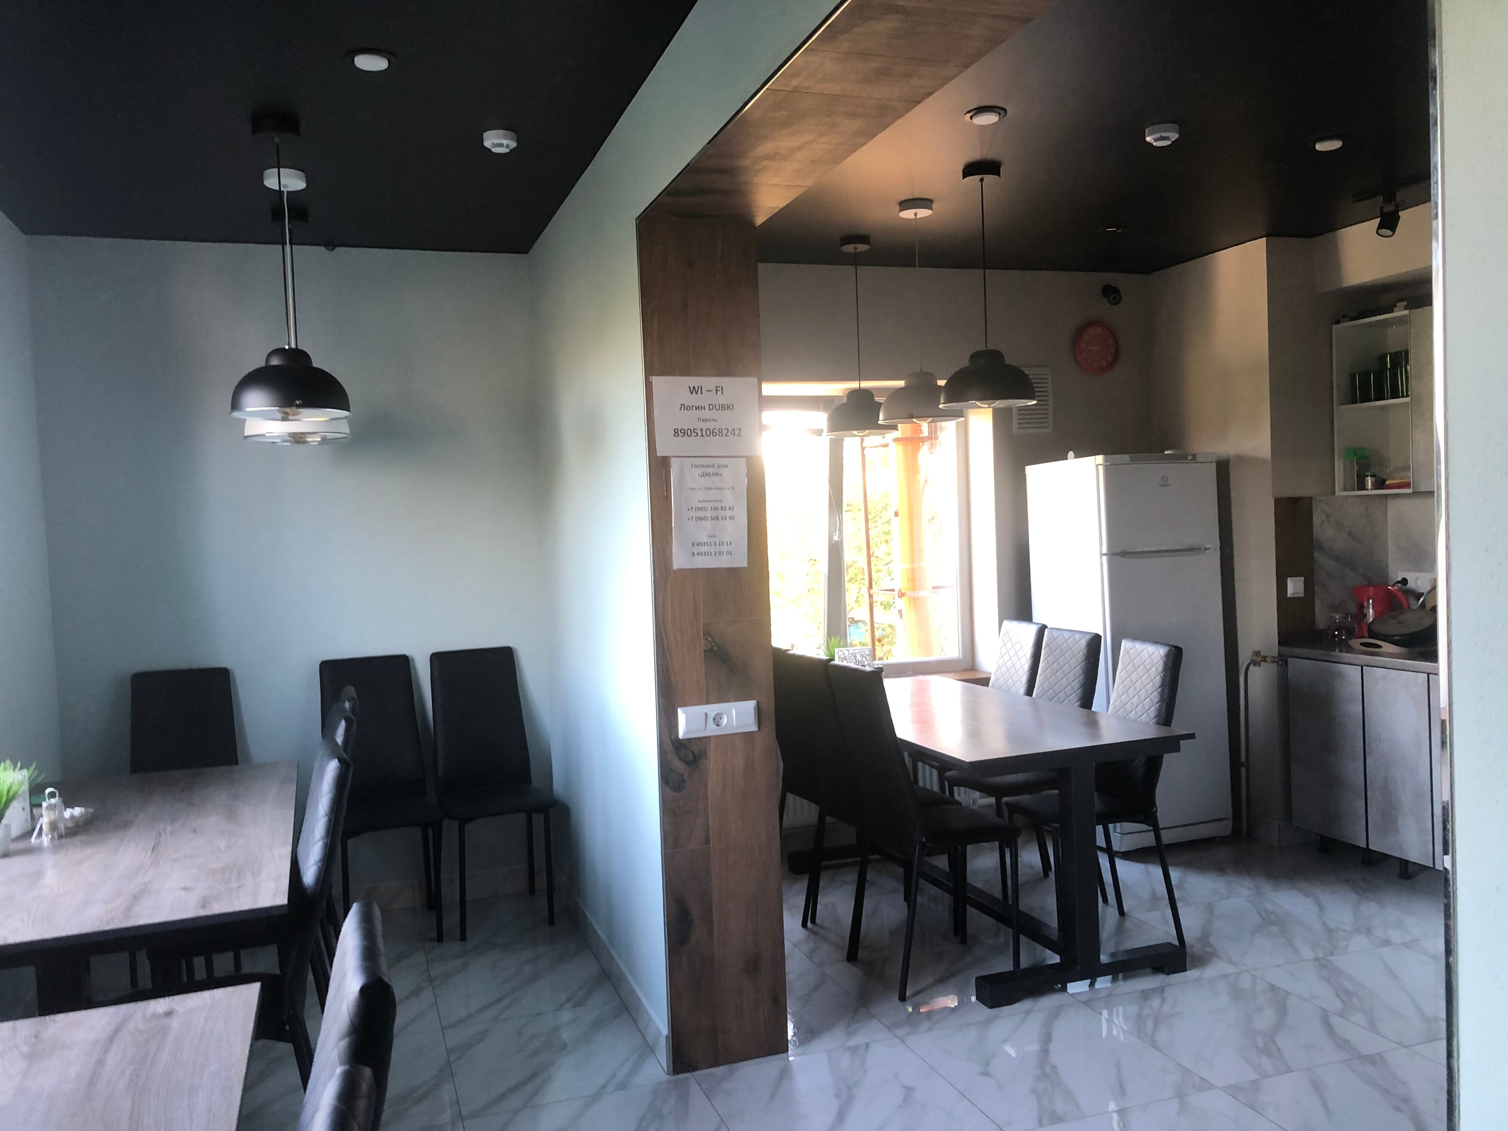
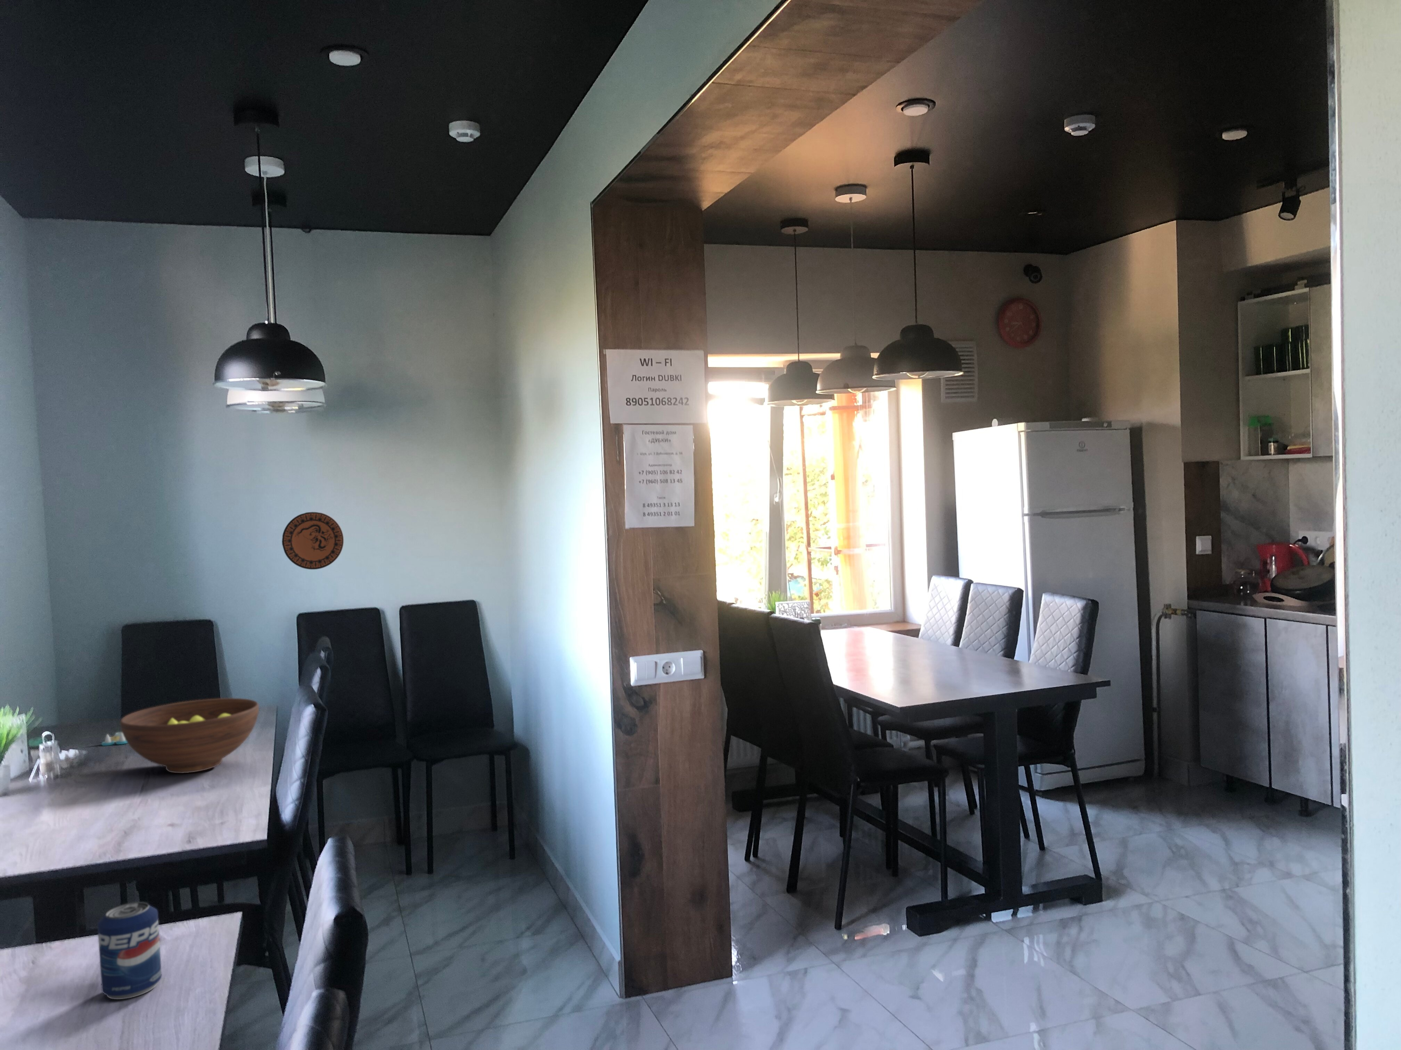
+ decorative plate (313, 540)
+ fruit bowl (193, 739)
+ salt and pepper shaker set (119, 736)
+ beverage can (130, 949)
